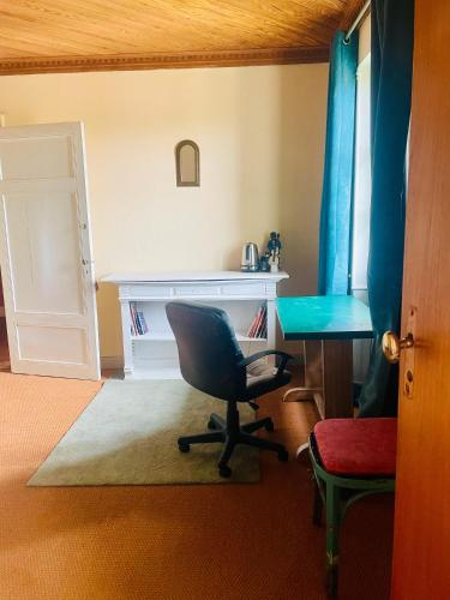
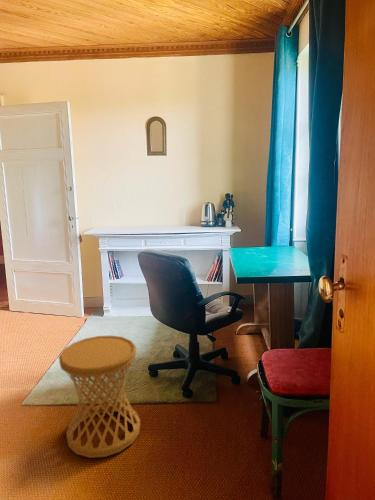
+ side table (101, 392)
